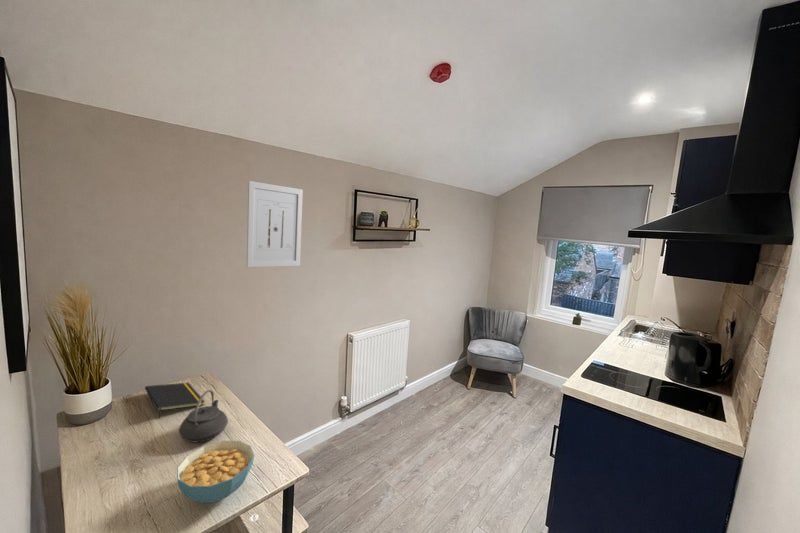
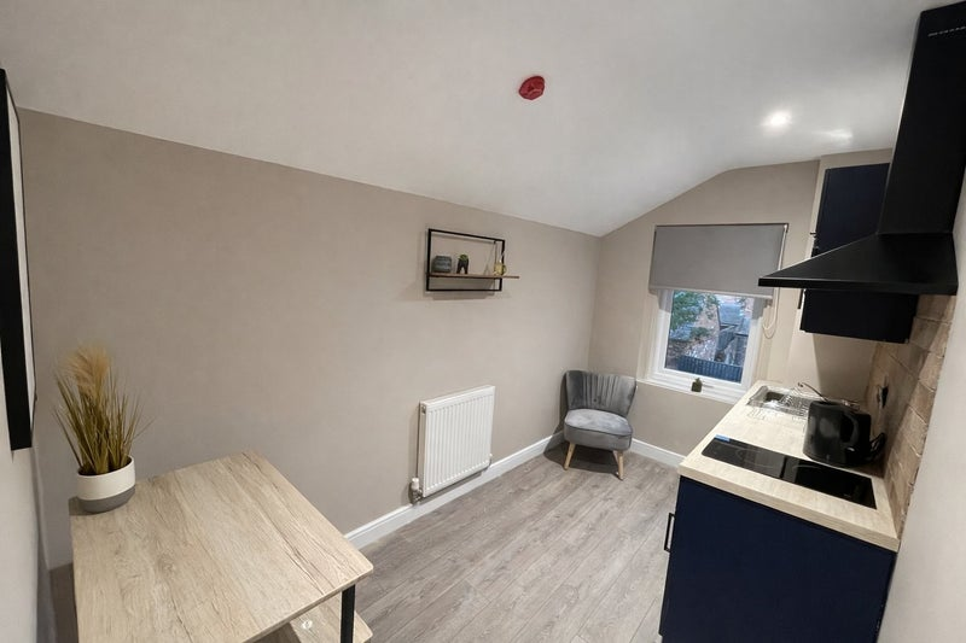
- wall art (276, 226)
- teapot (205, 411)
- cereal bowl (216, 476)
- notepad (174, 395)
